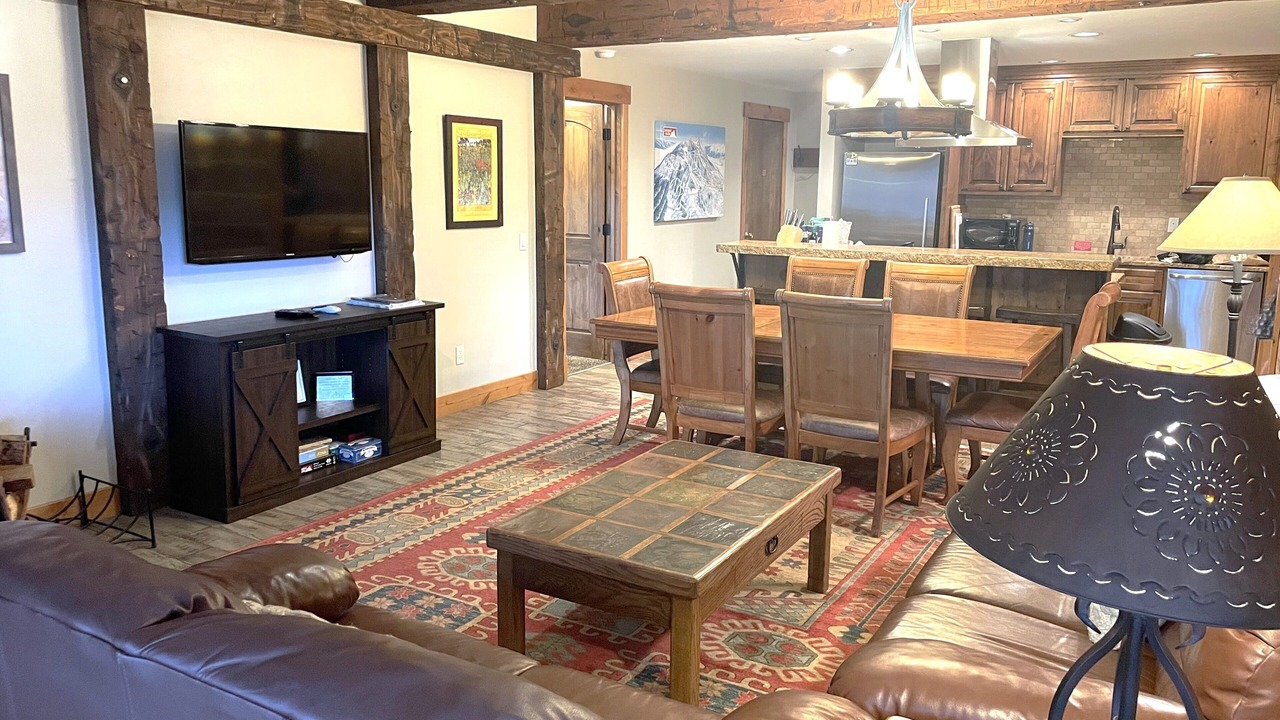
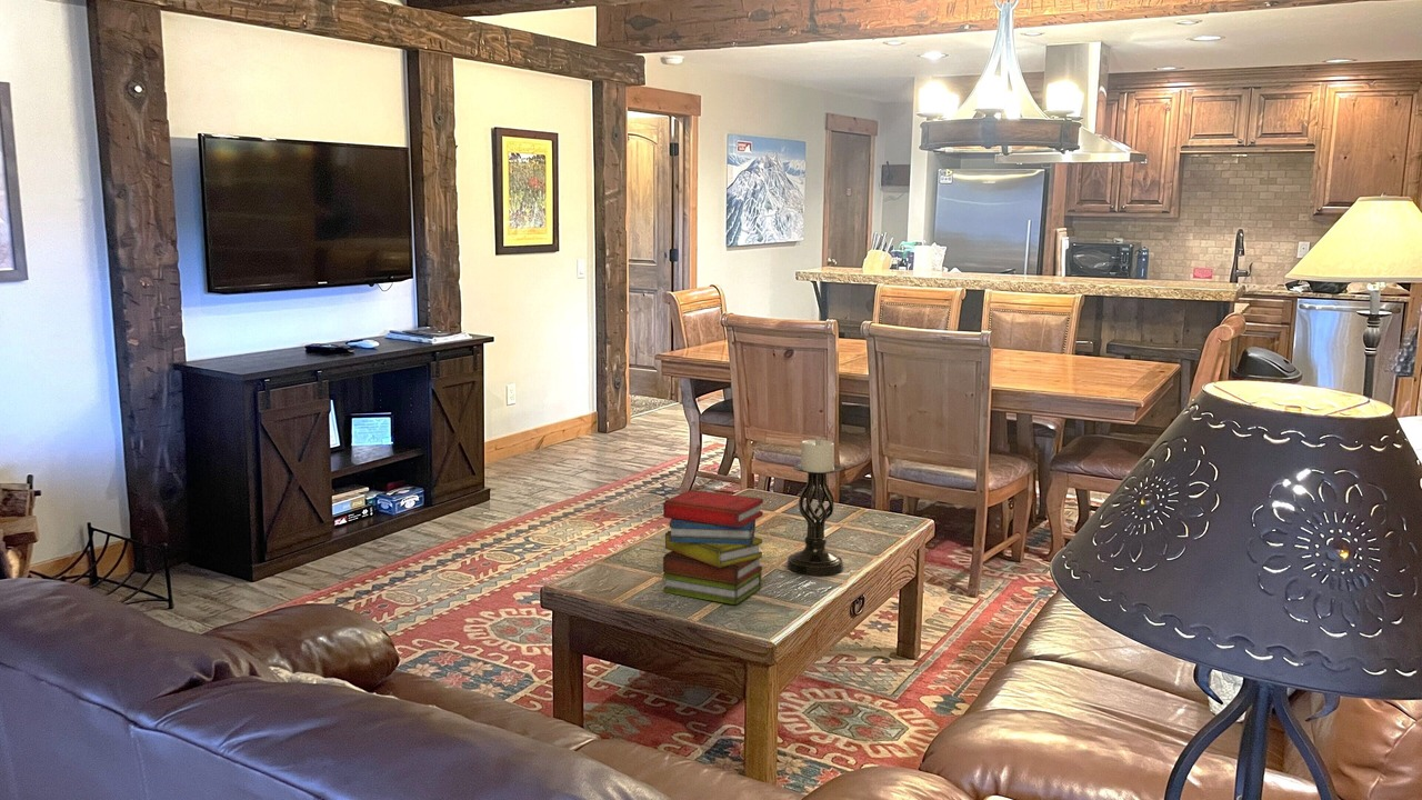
+ book (712, 544)
+ candle holder (818, 501)
